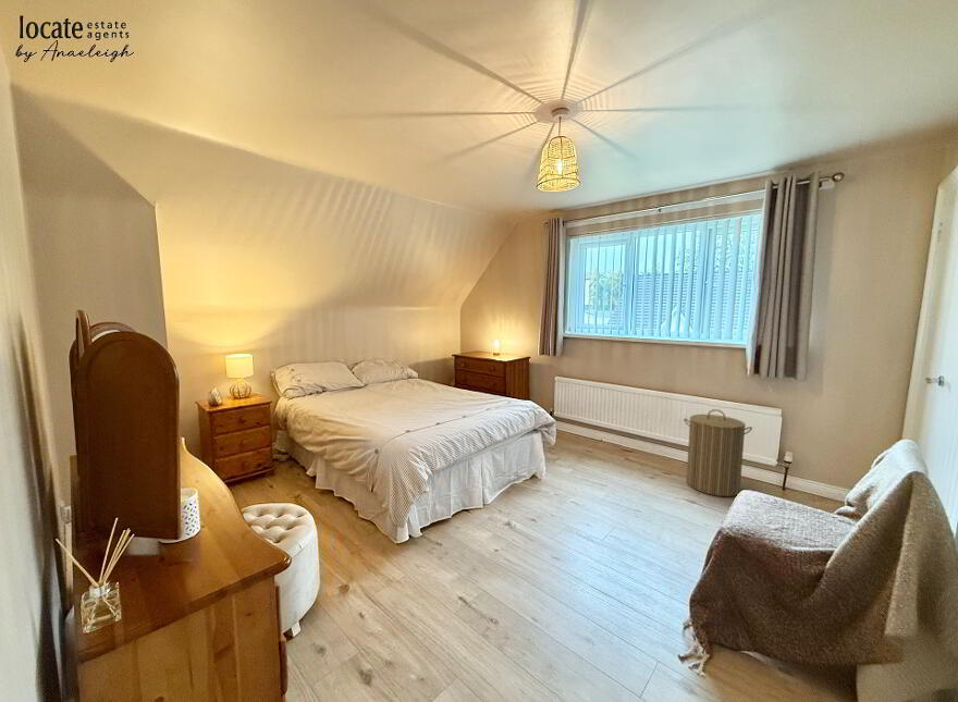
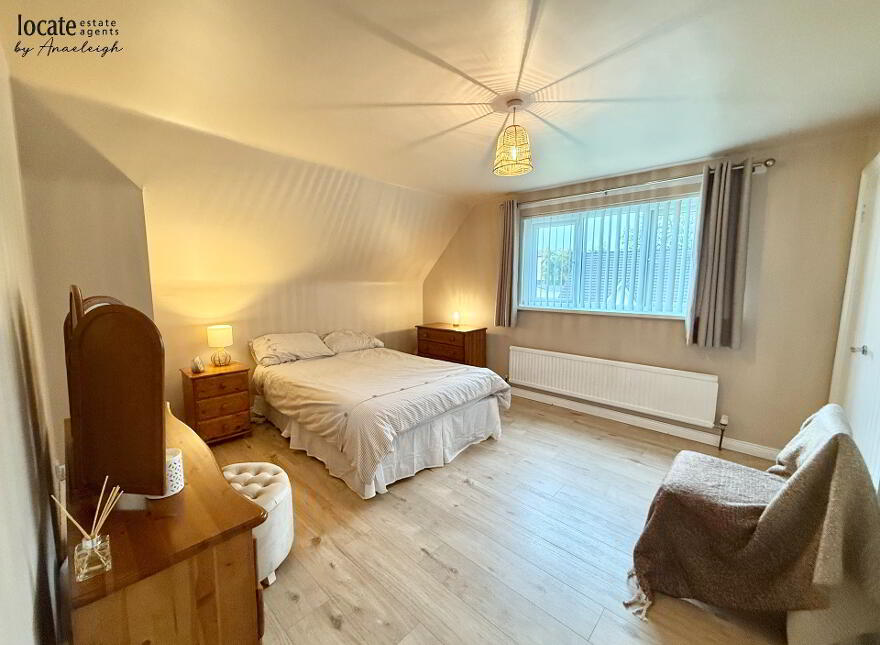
- laundry hamper (714, 447)
